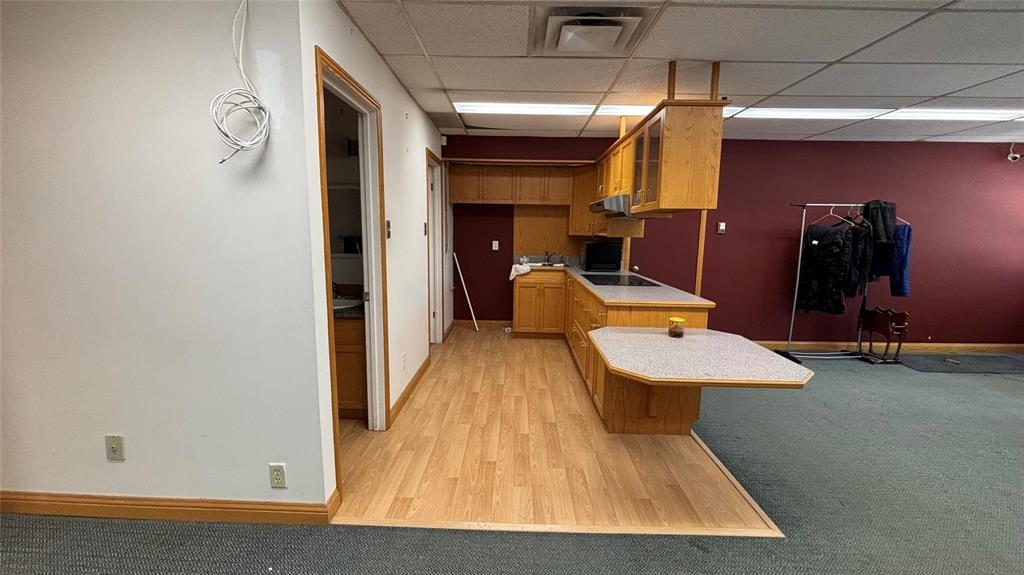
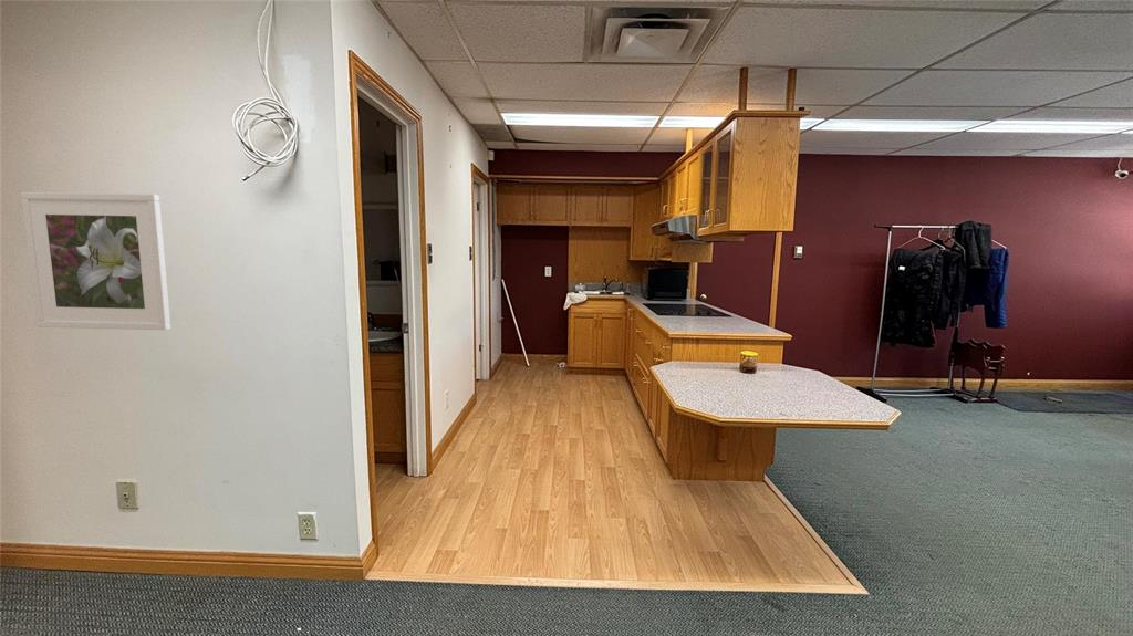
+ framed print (97, 261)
